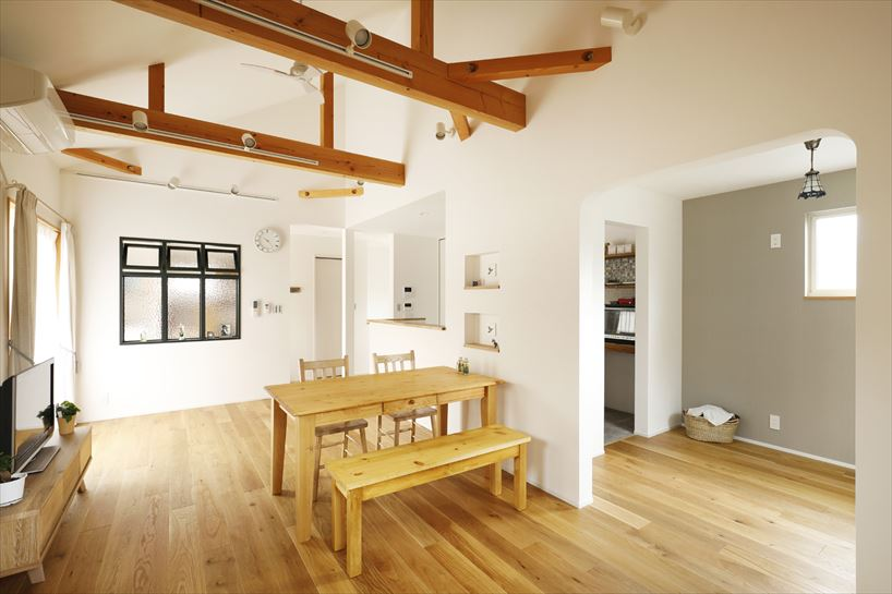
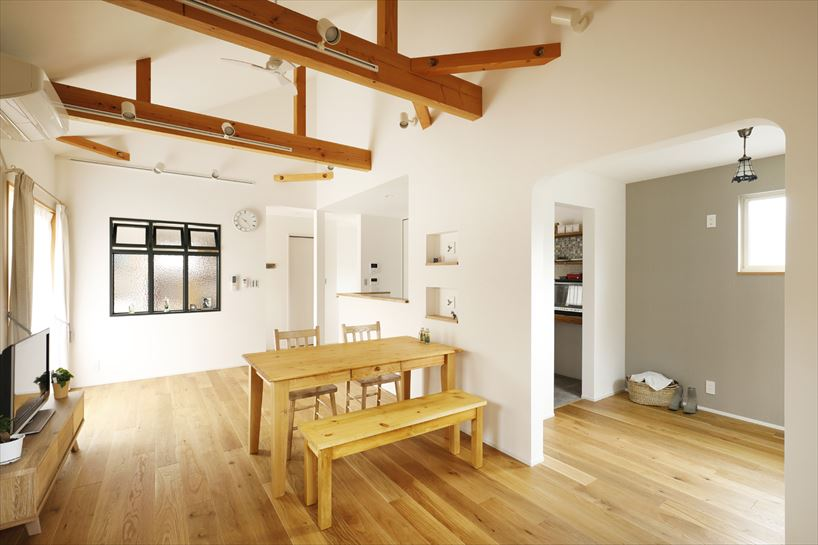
+ boots (682, 398)
